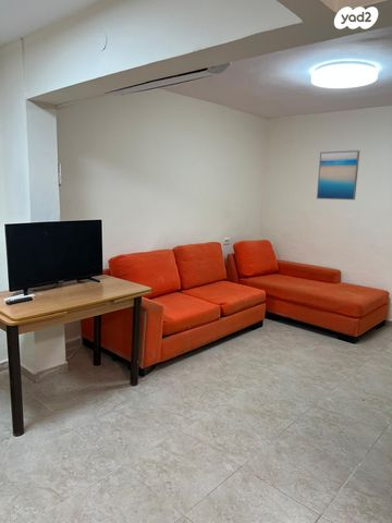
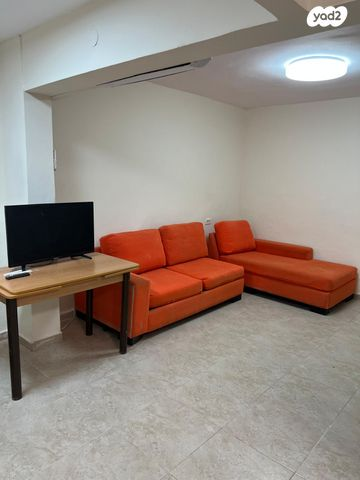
- wall art (336, 175)
